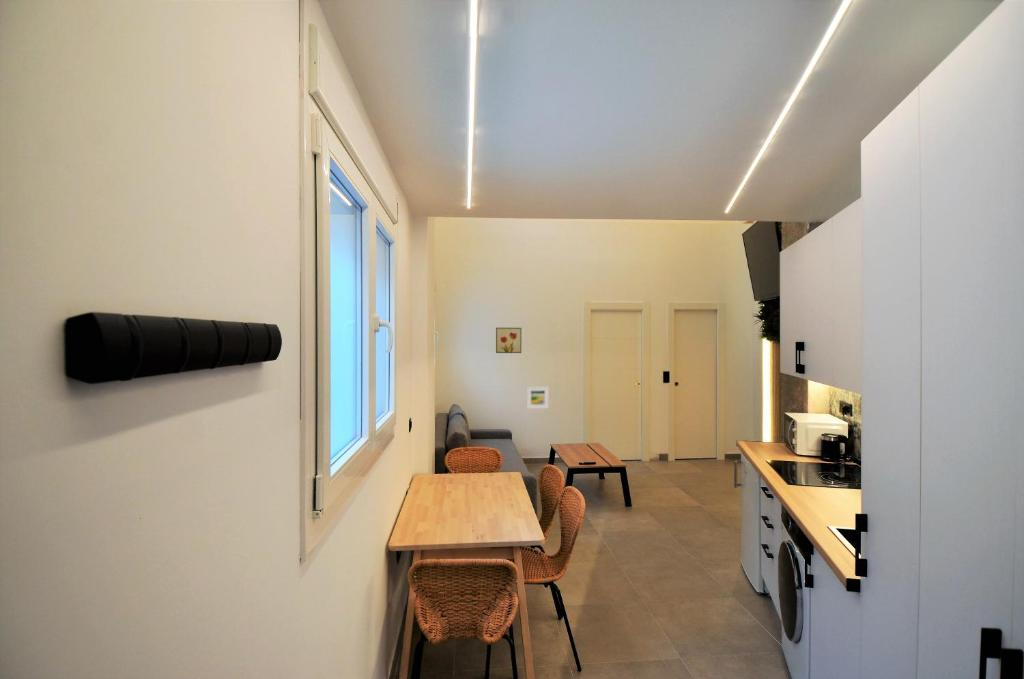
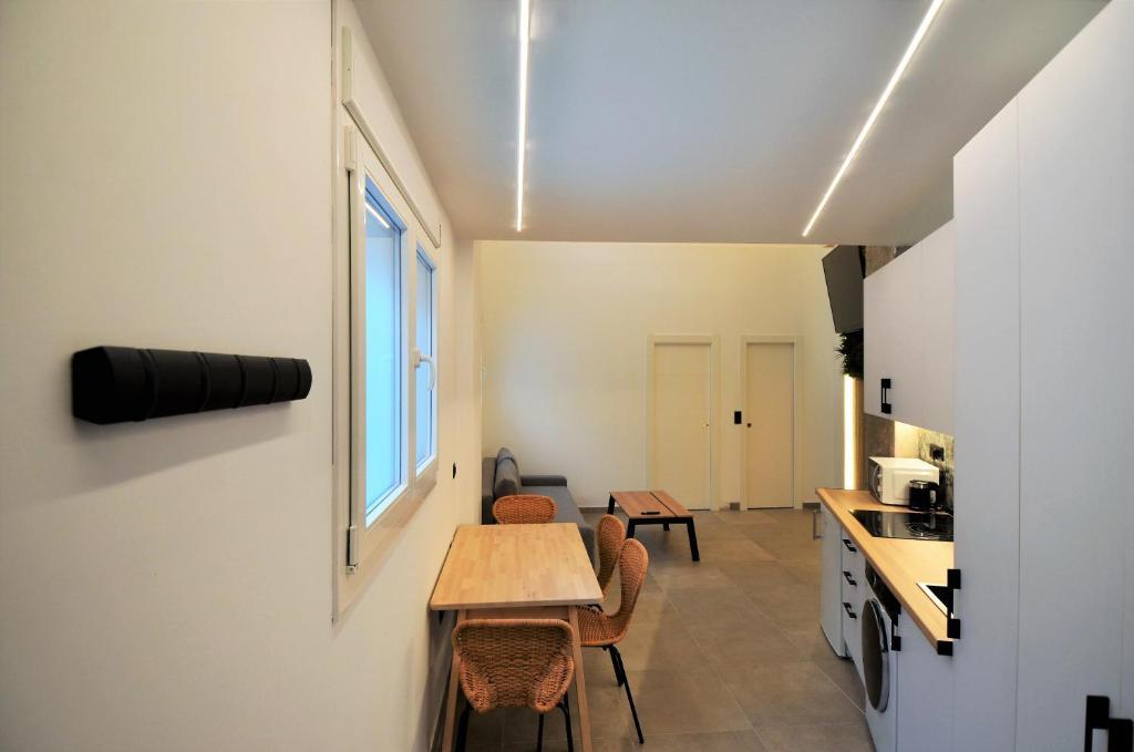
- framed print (537, 397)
- wall art (508, 340)
